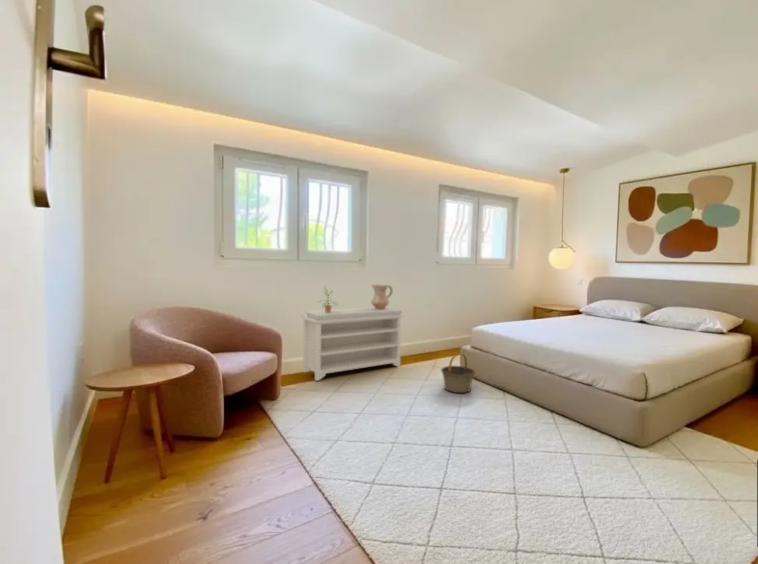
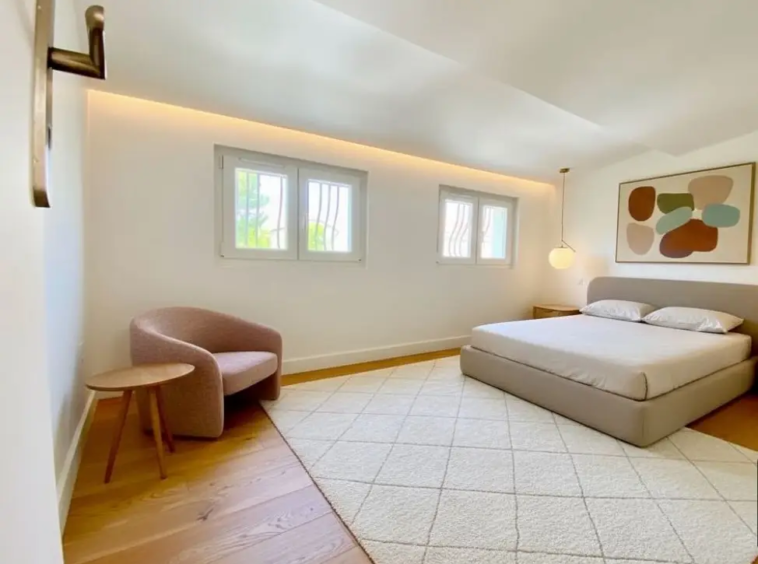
- bench (354, 339)
- potted plant (328, 298)
- ceramic jug (382, 296)
- basket (458, 371)
